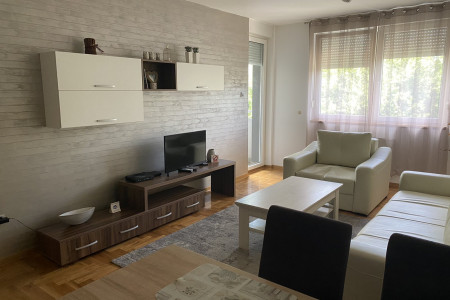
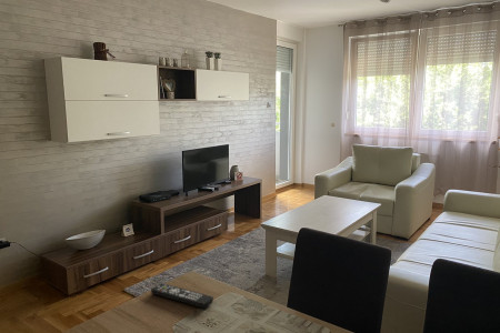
+ remote control (181, 295)
